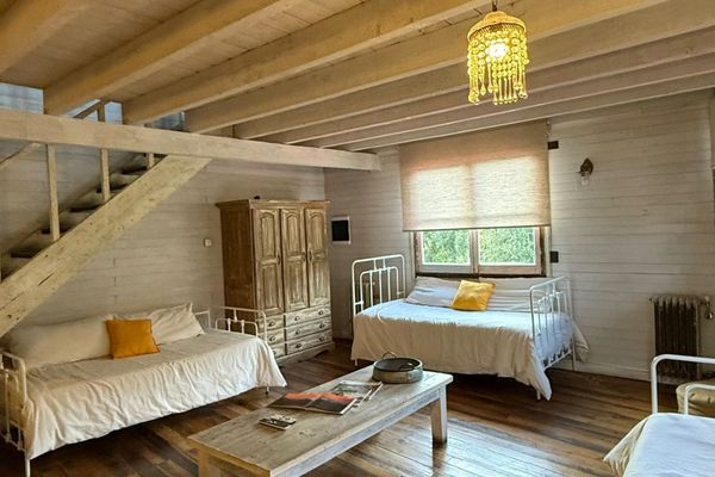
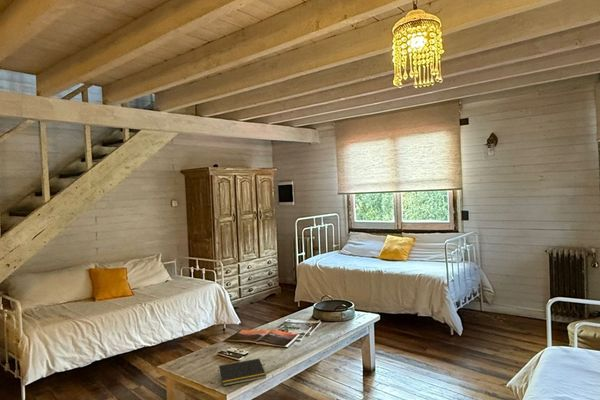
+ notepad (242, 371)
